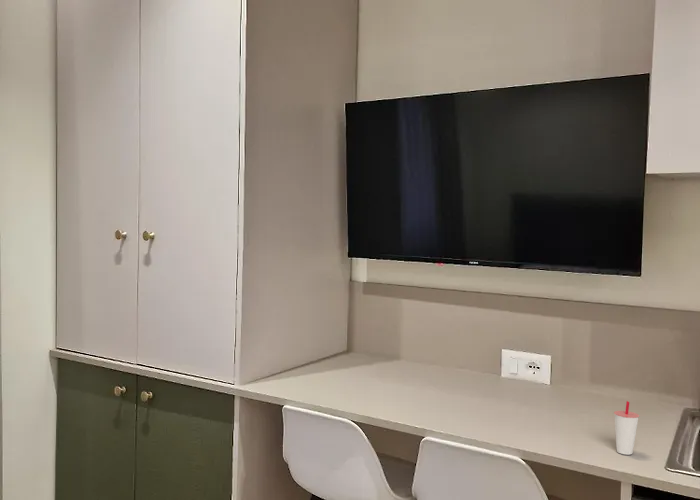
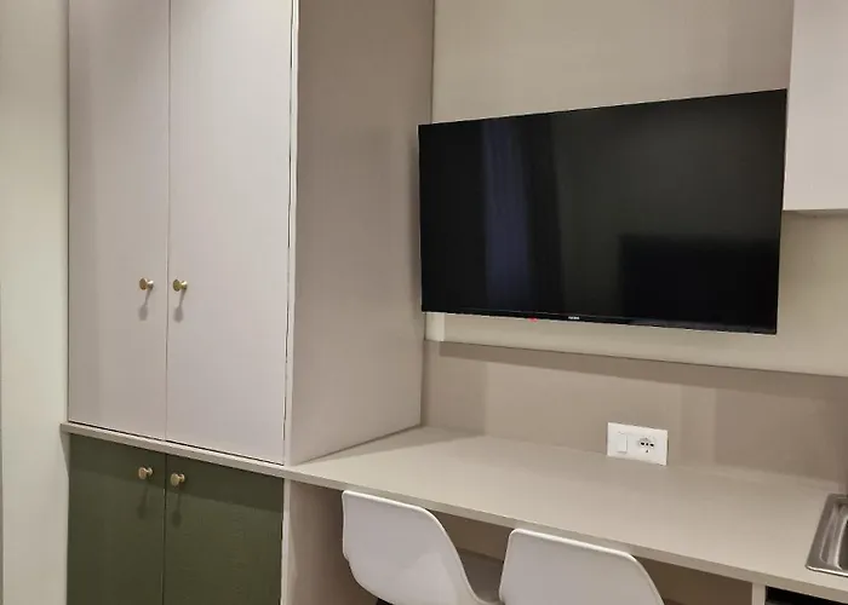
- cup (625, 426)
